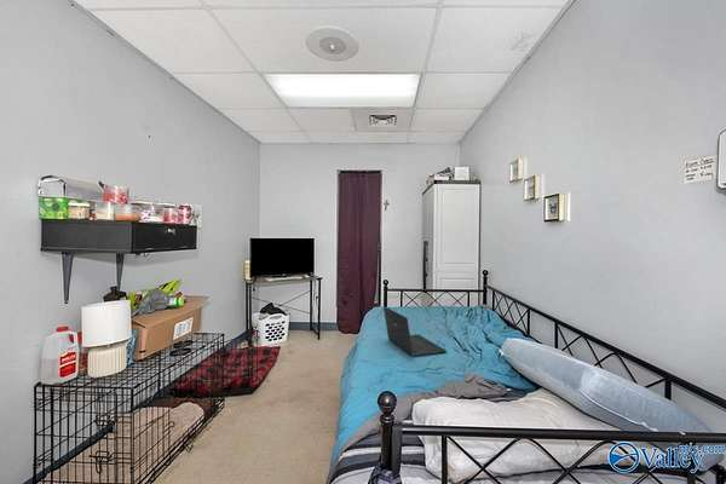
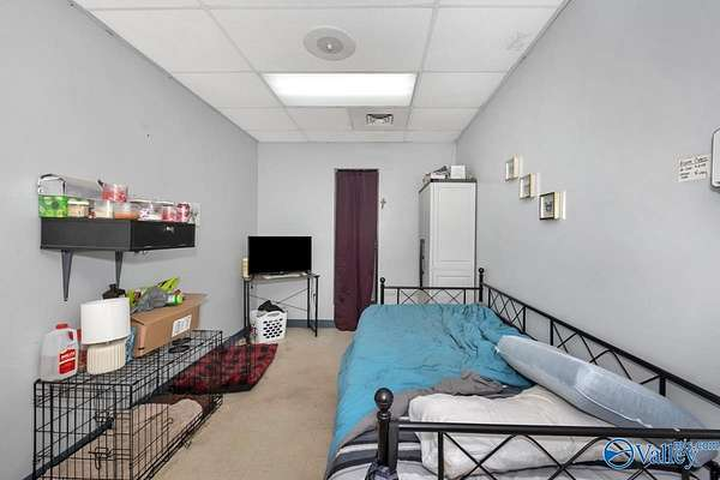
- laptop (408, 327)
